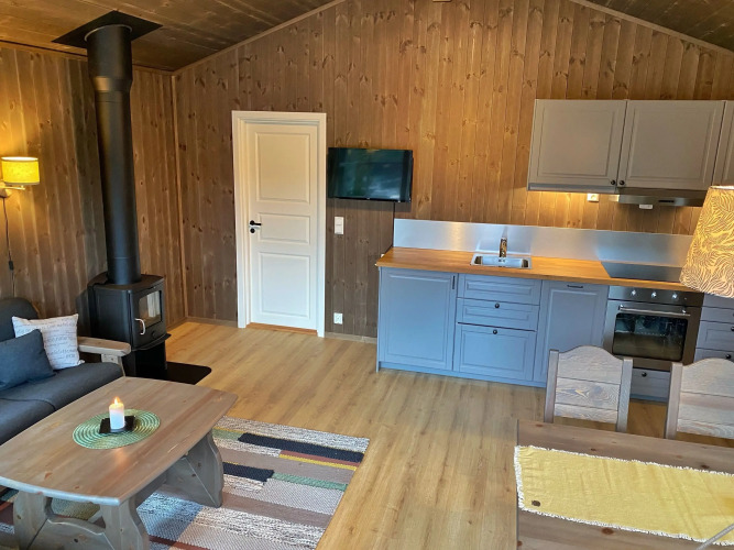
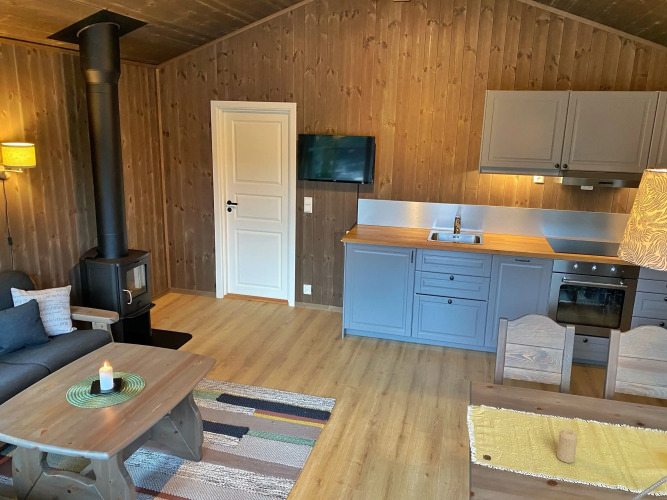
+ candle (567, 444)
